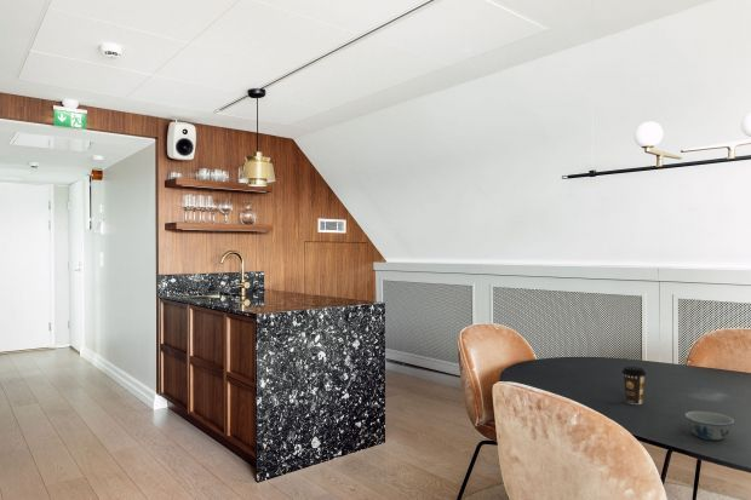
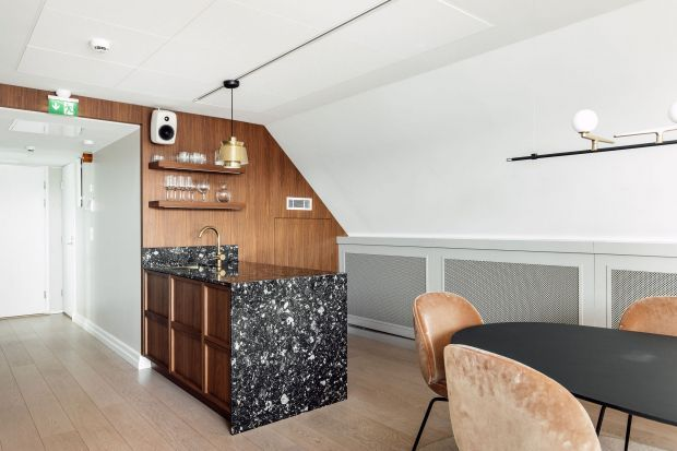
- bowl (709, 426)
- coffee cup (634, 385)
